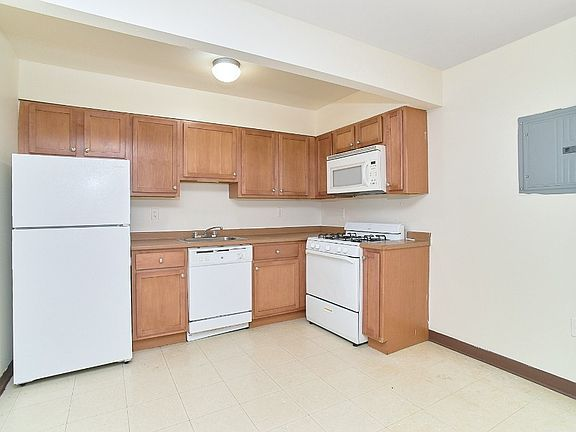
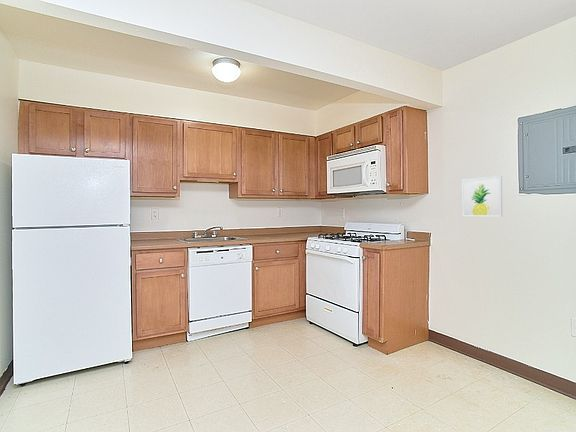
+ wall art (481, 197)
